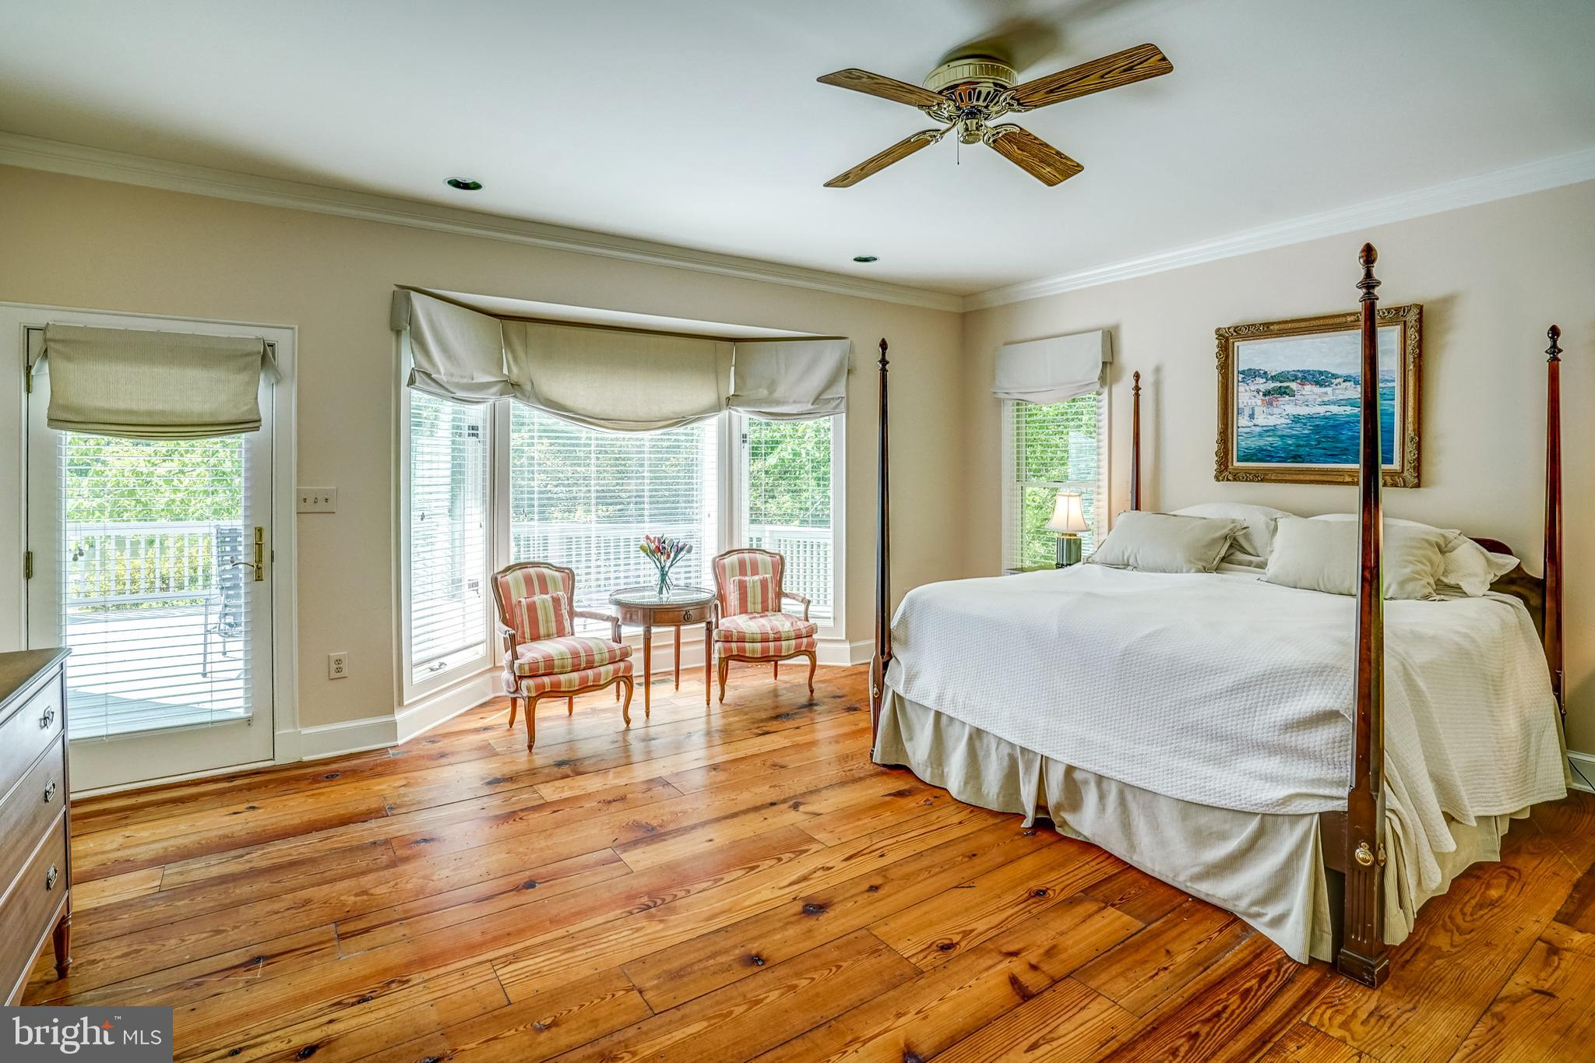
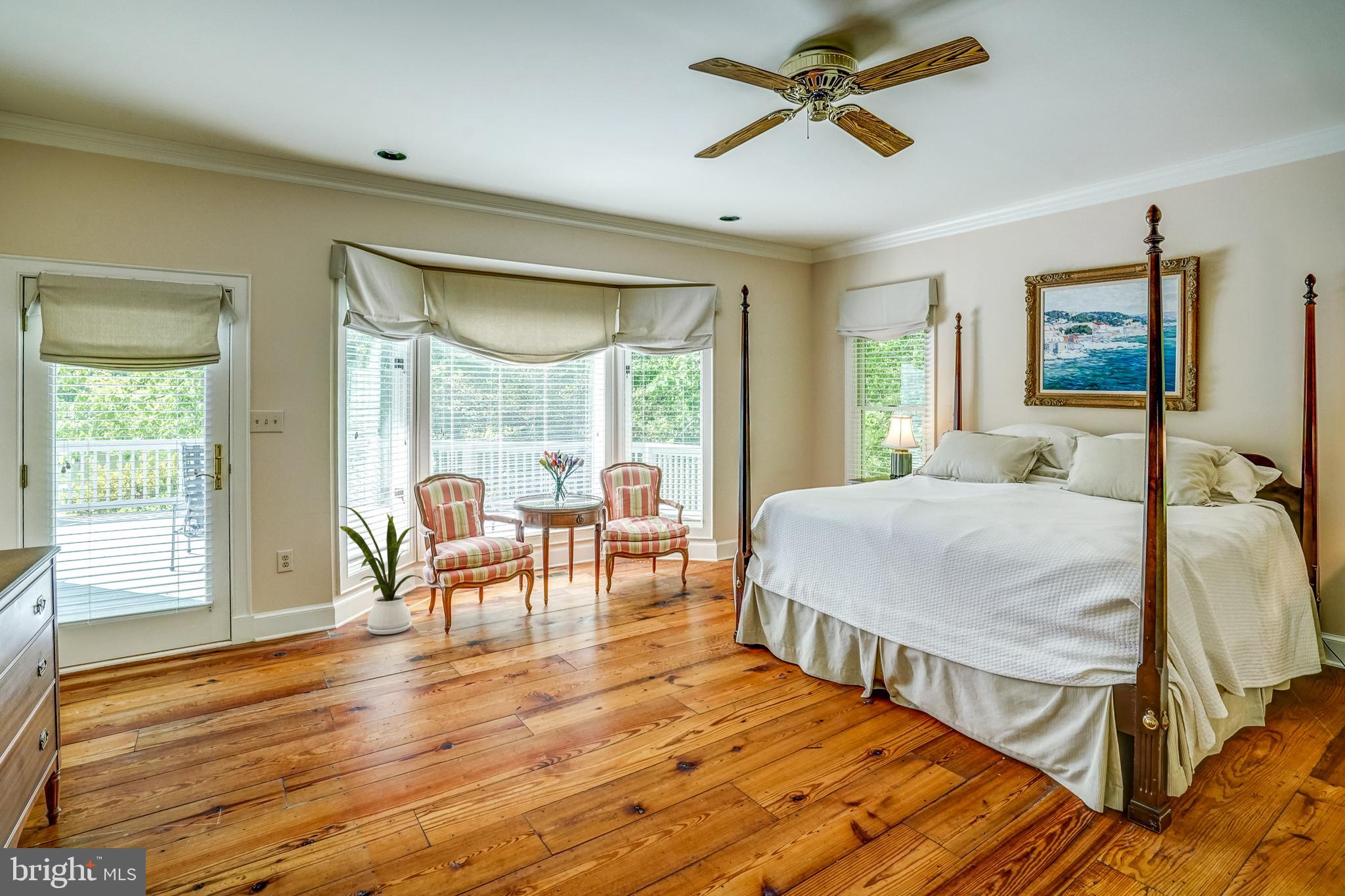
+ house plant (383, 566)
